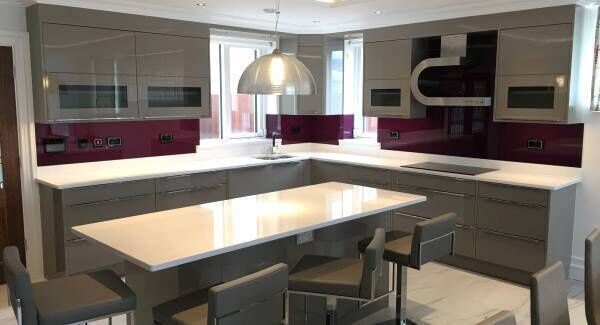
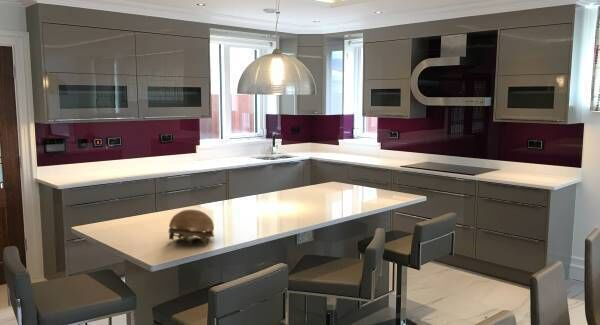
+ decorative bowl (191, 226)
